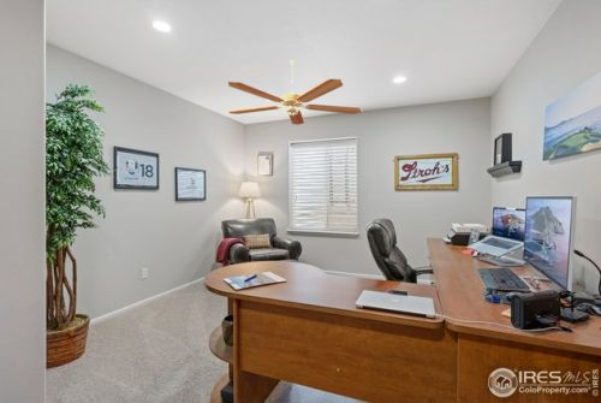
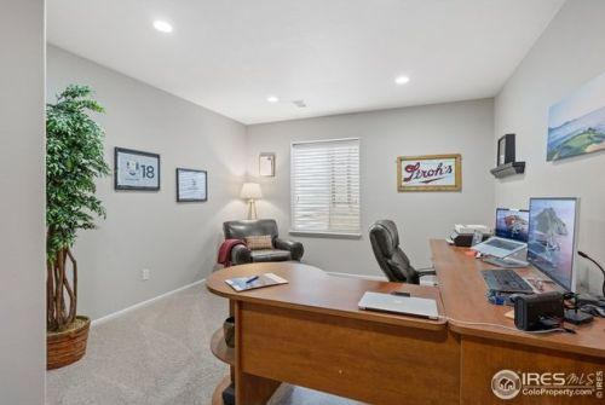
- ceiling fan (294, 94)
